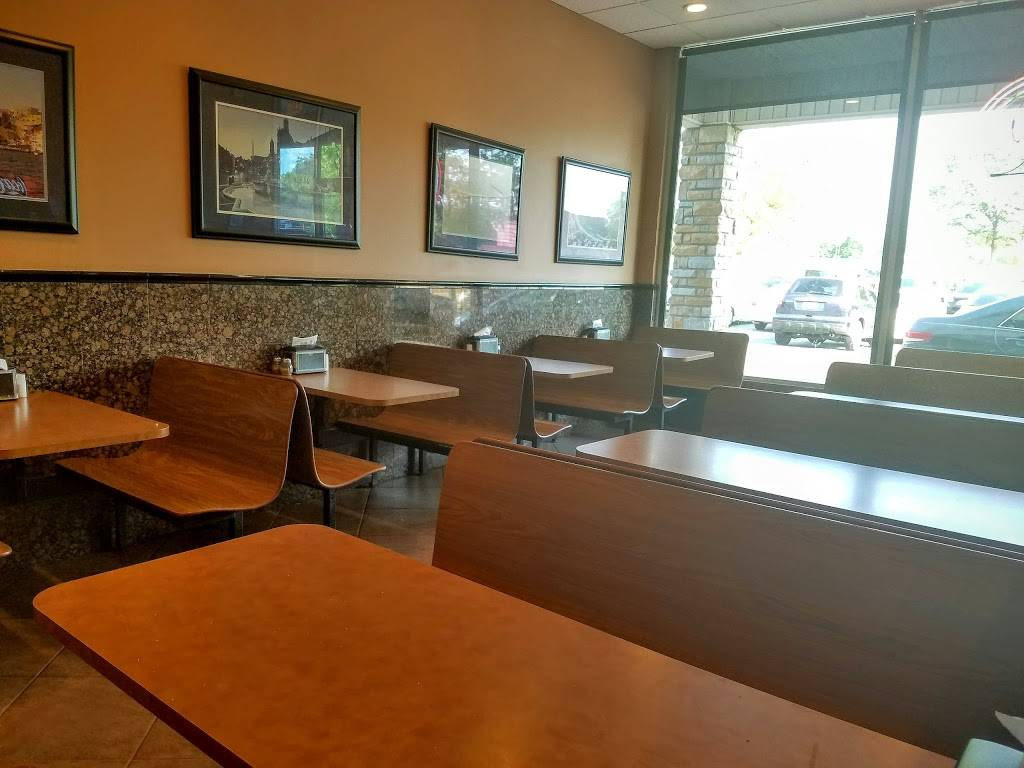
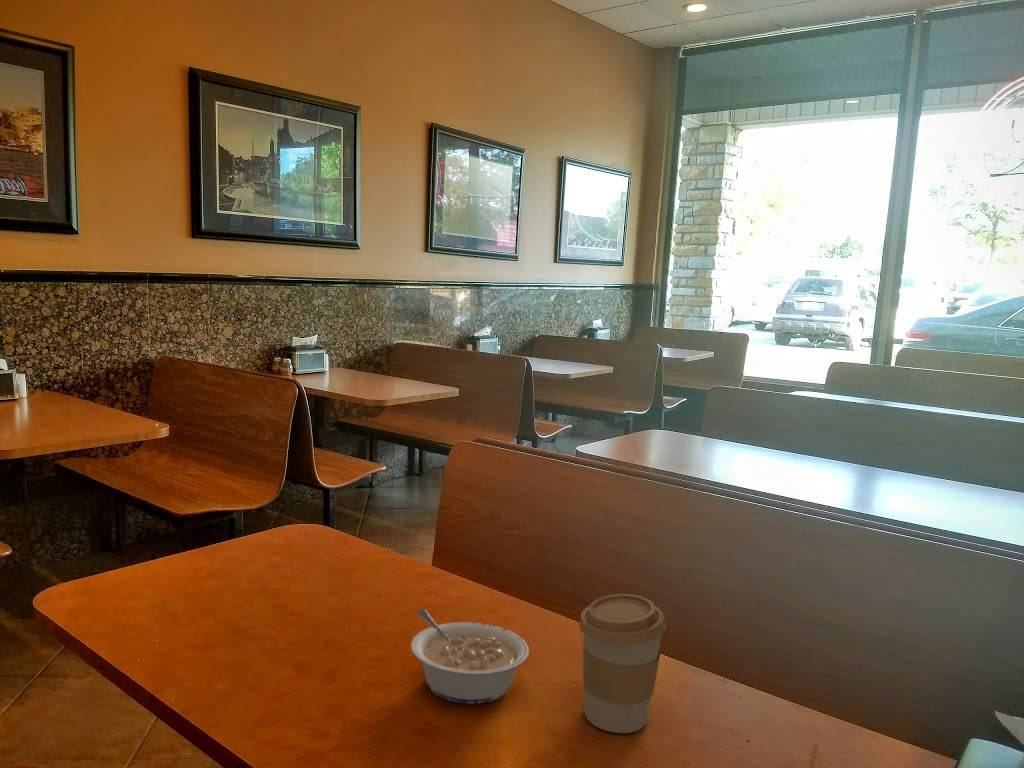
+ coffee cup (619, 659)
+ legume (464, 660)
